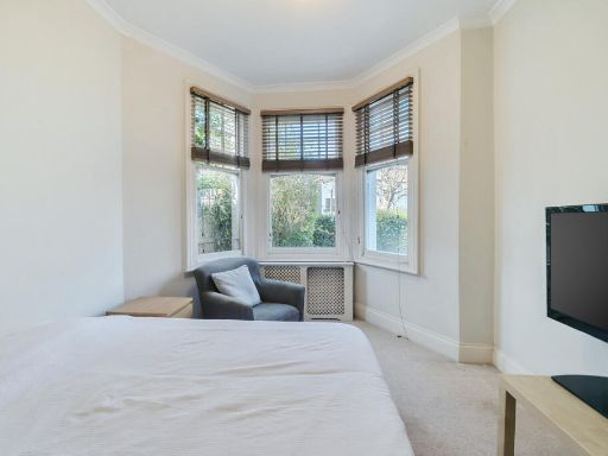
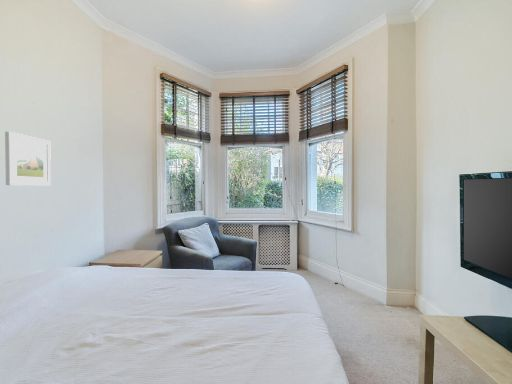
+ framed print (30, 161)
